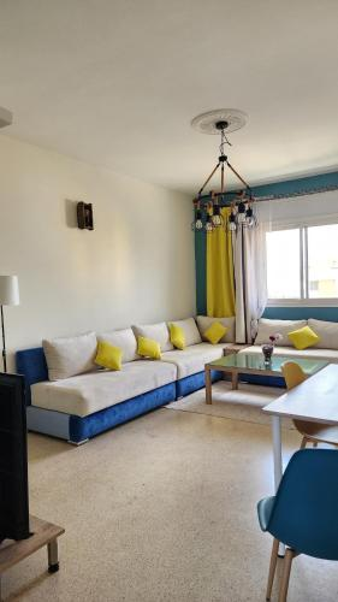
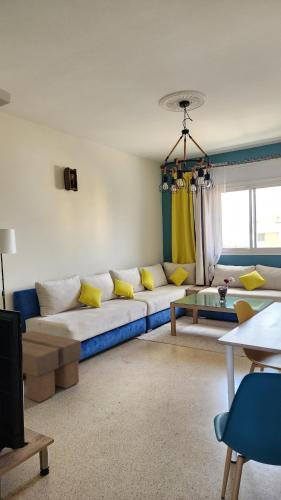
+ footstool (35, 362)
